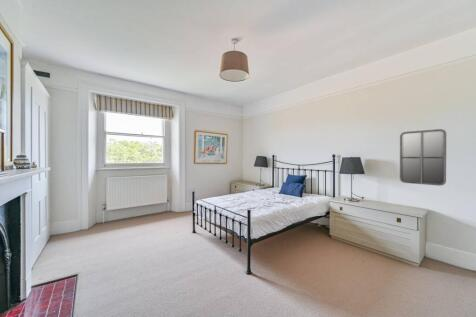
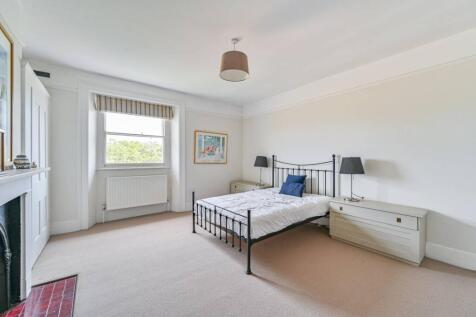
- home mirror (421, 157)
